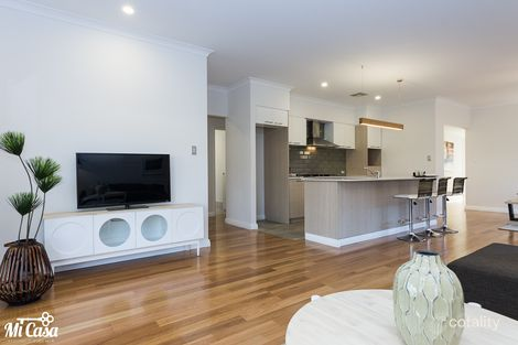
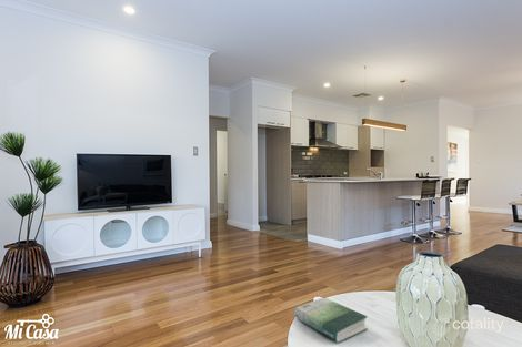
+ book (329, 316)
